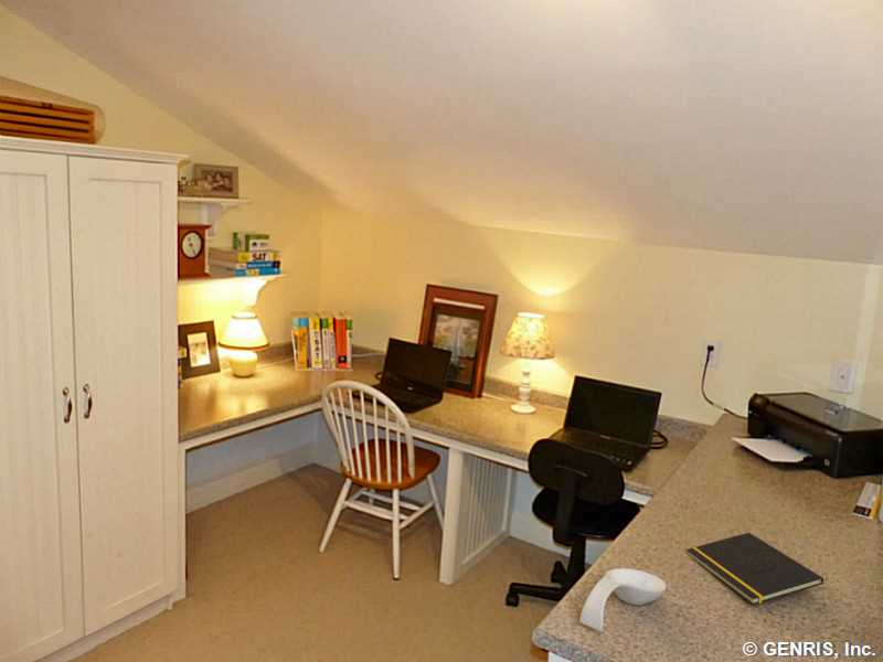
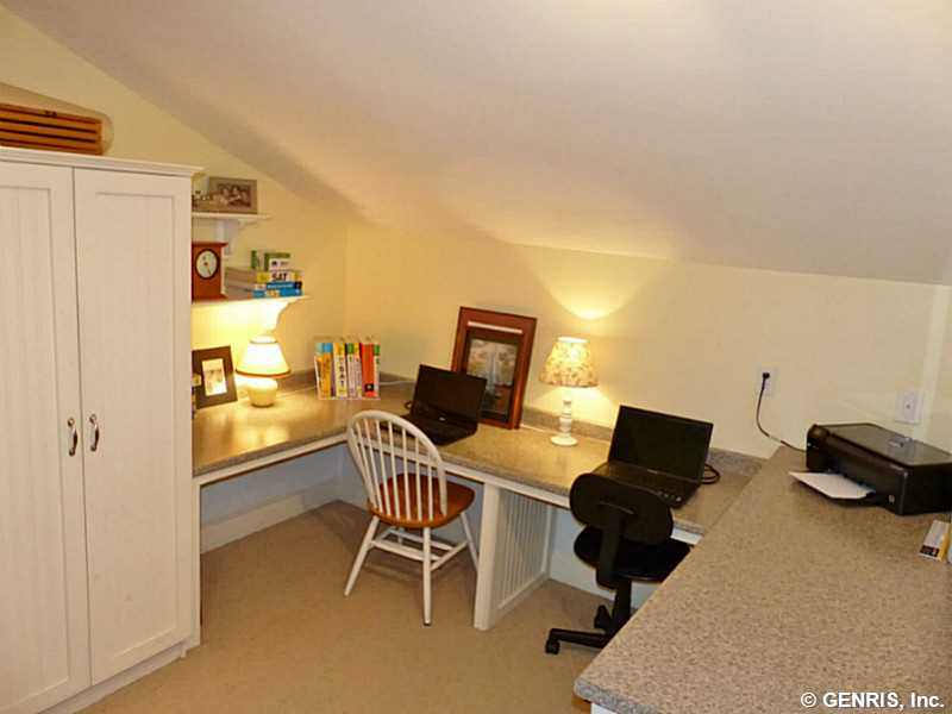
- spoon rest (621, 590)
- notepad (751, 565)
